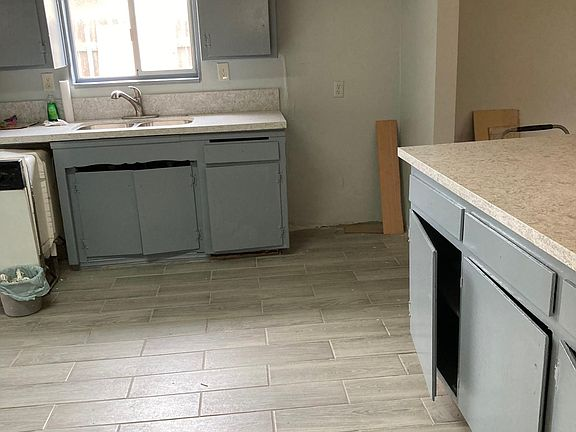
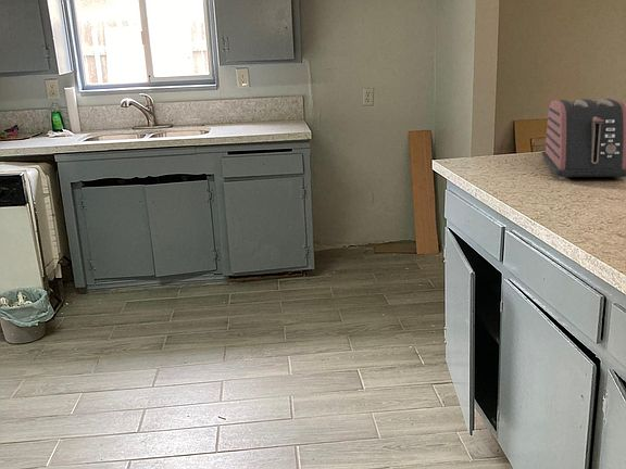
+ toaster (584, 135)
